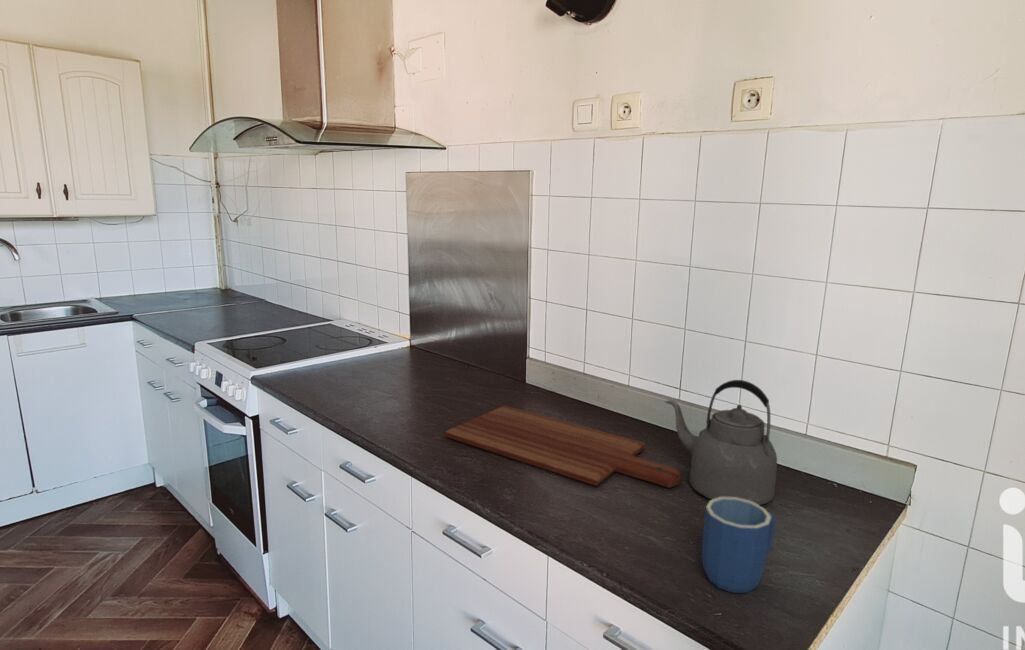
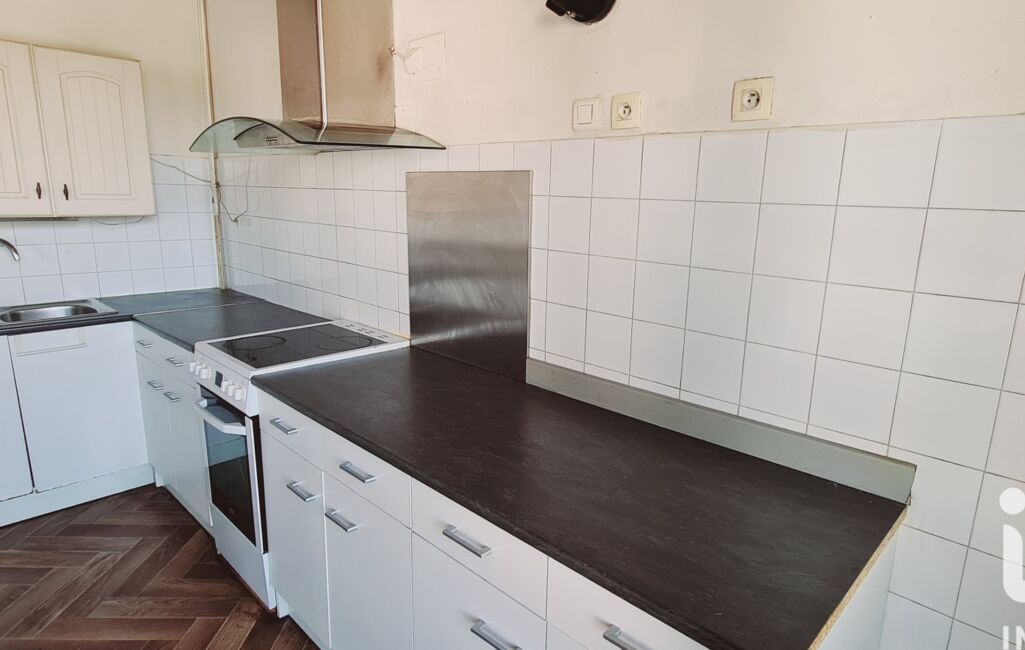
- mug (739, 543)
- cutting board (548, 441)
- kettle (717, 430)
